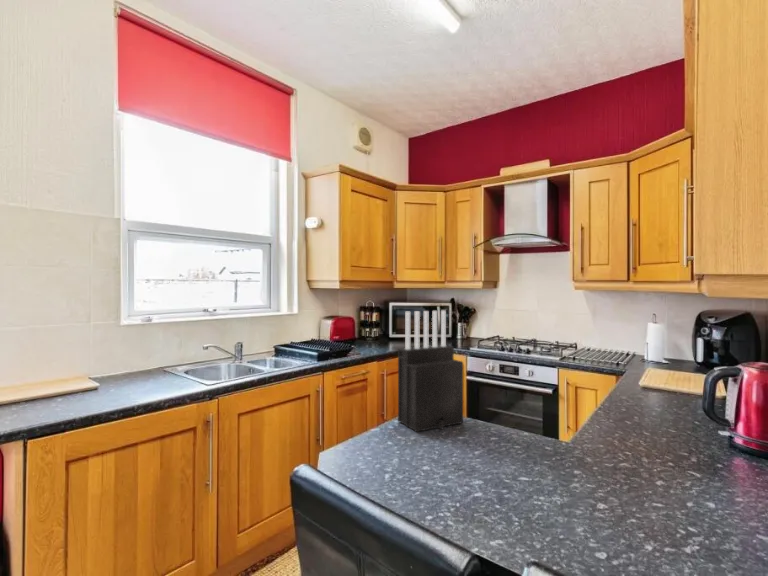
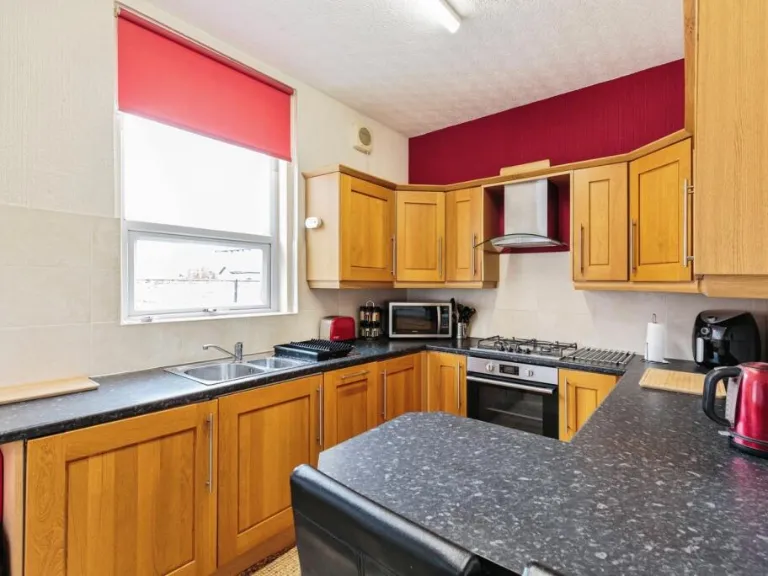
- knife block (432, 367)
